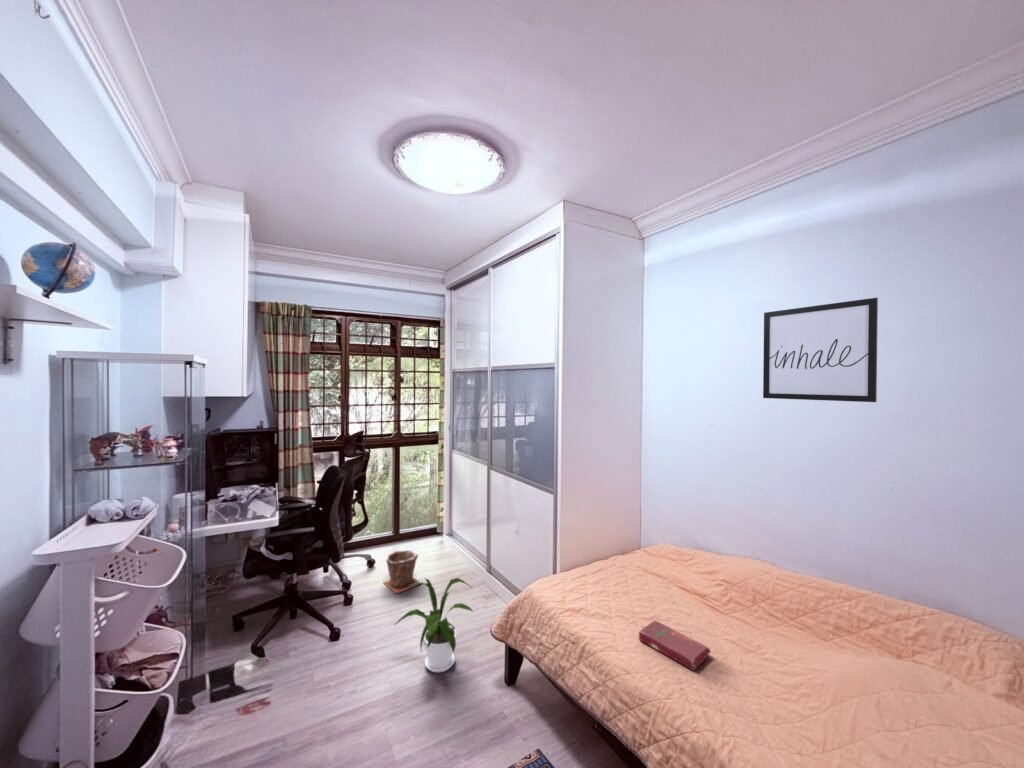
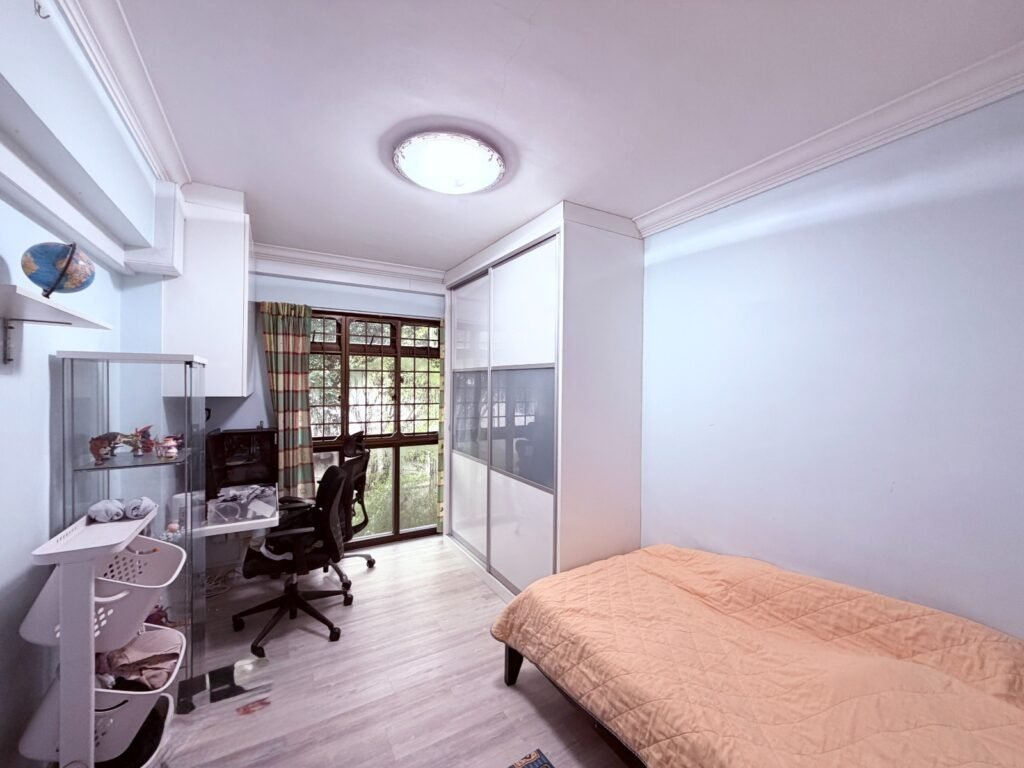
- wall art (814, 353)
- house plant (438, 620)
- plant pot (402, 568)
- book (673, 643)
